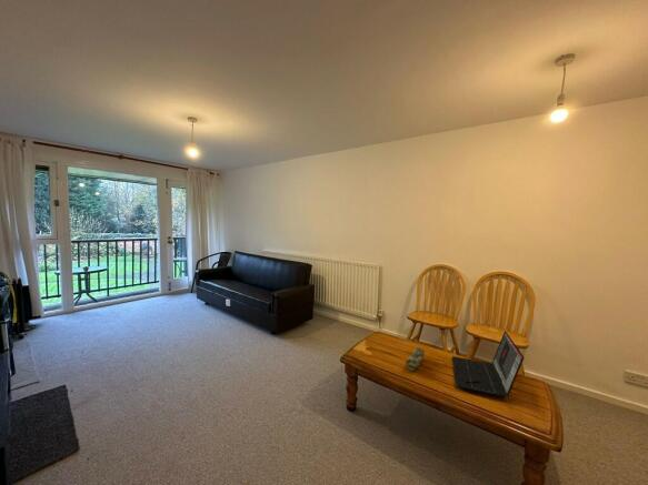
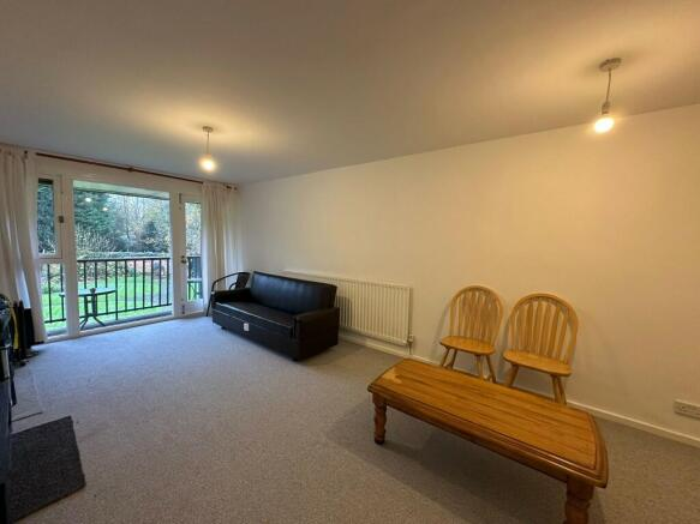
- pencil case (415, 358)
- laptop (482, 362)
